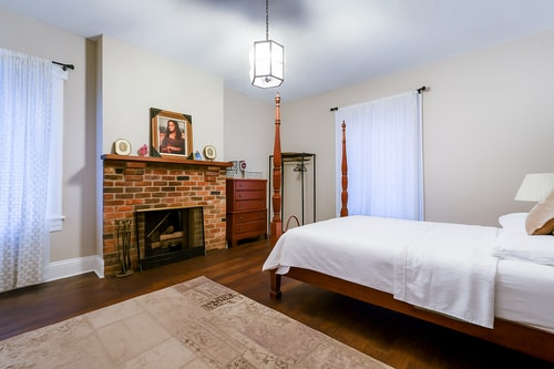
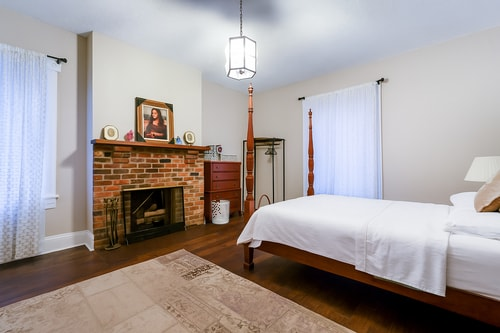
+ waste bin (220, 211)
